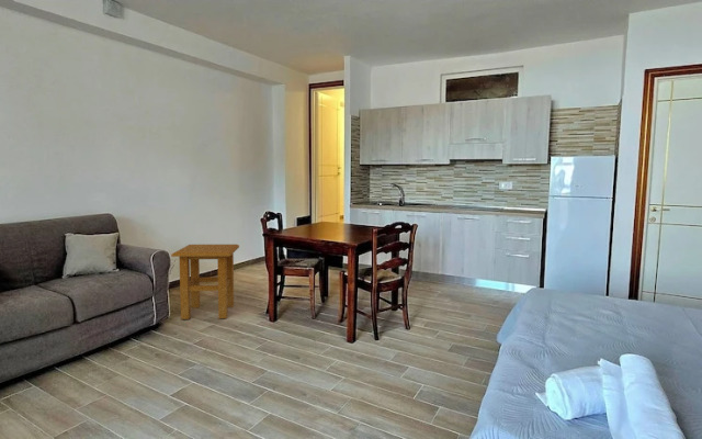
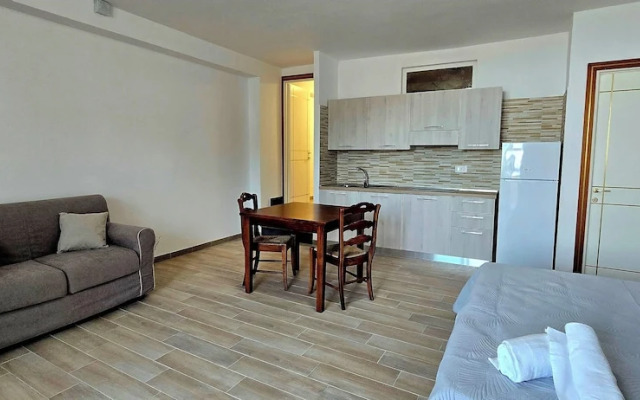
- side table (207, 280)
